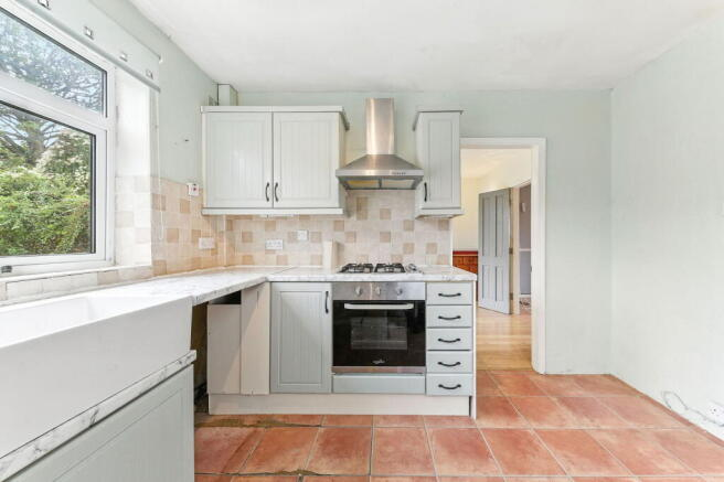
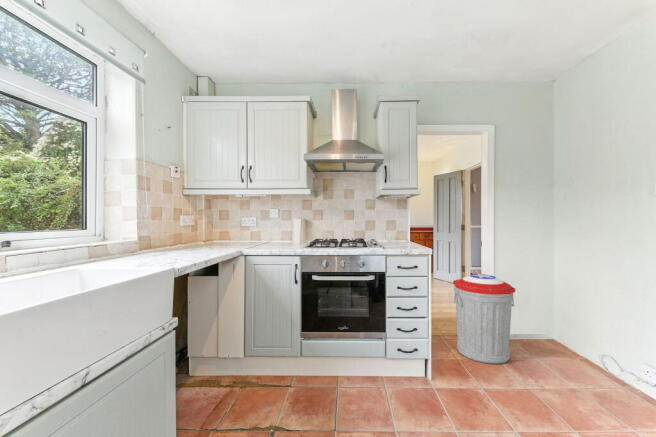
+ trash can (482, 314)
